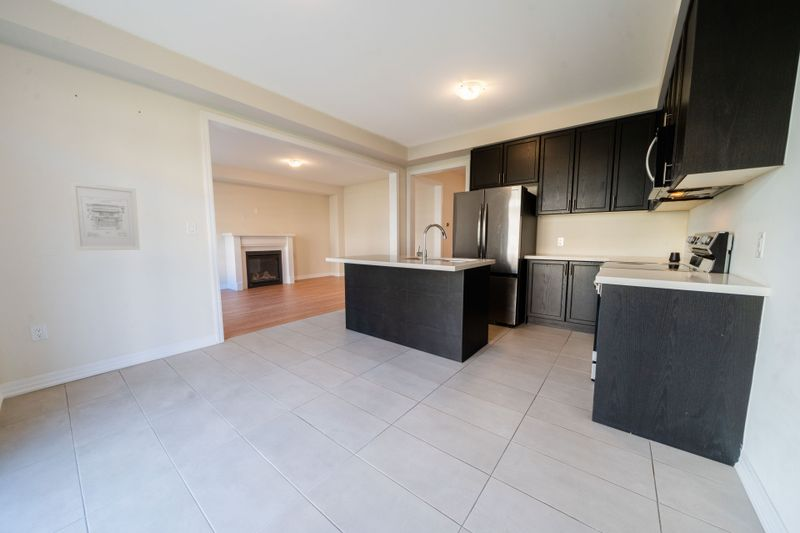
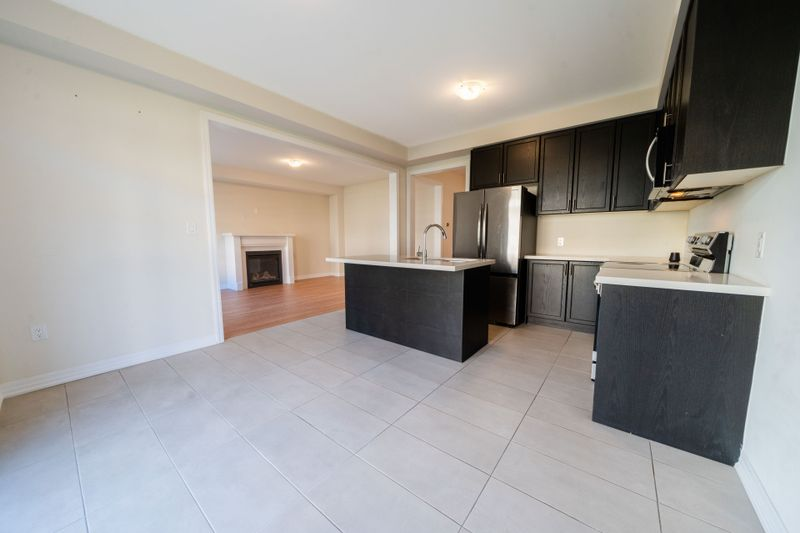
- wall art (107, 218)
